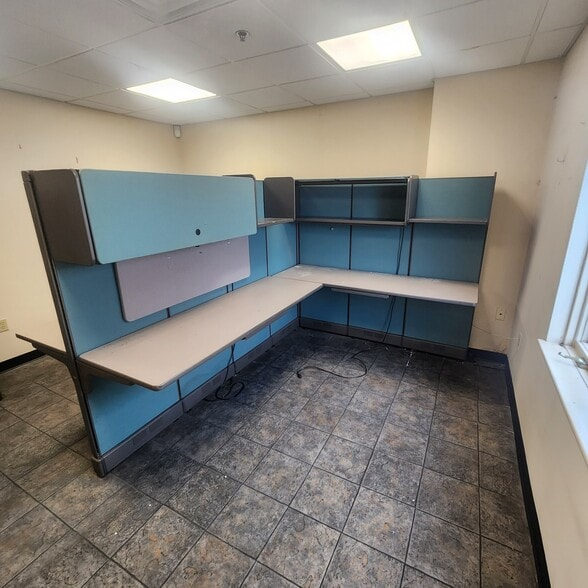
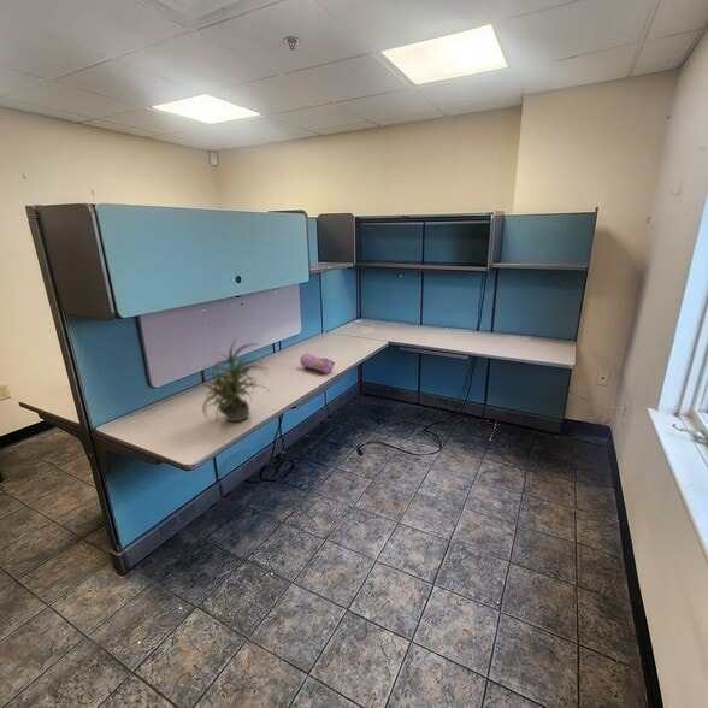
+ potted plant (236, 383)
+ pencil case (317, 362)
